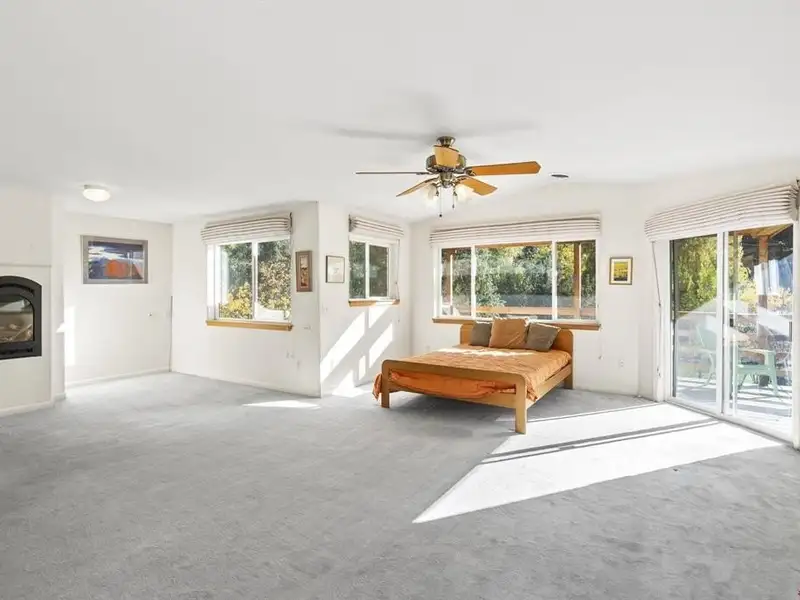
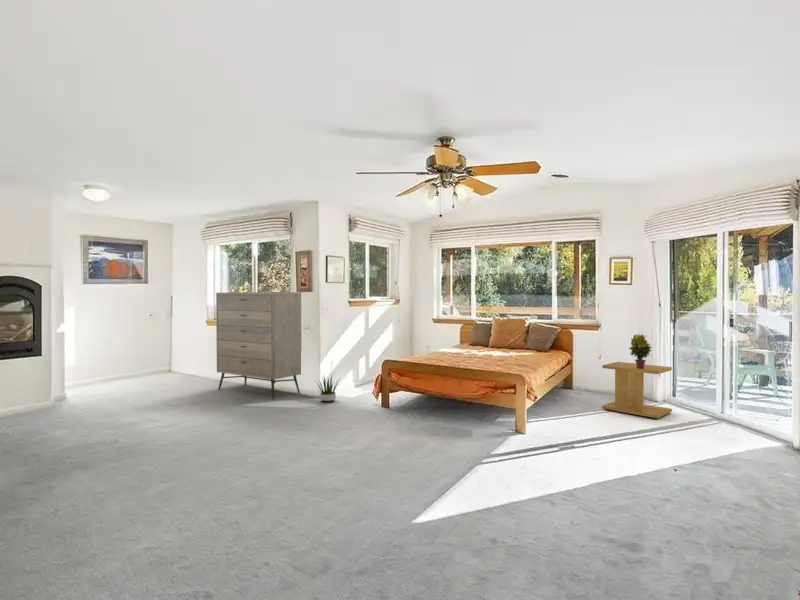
+ side table (636, 388)
+ potted plant (639, 350)
+ potted plant (327, 387)
+ dresser (258, 342)
